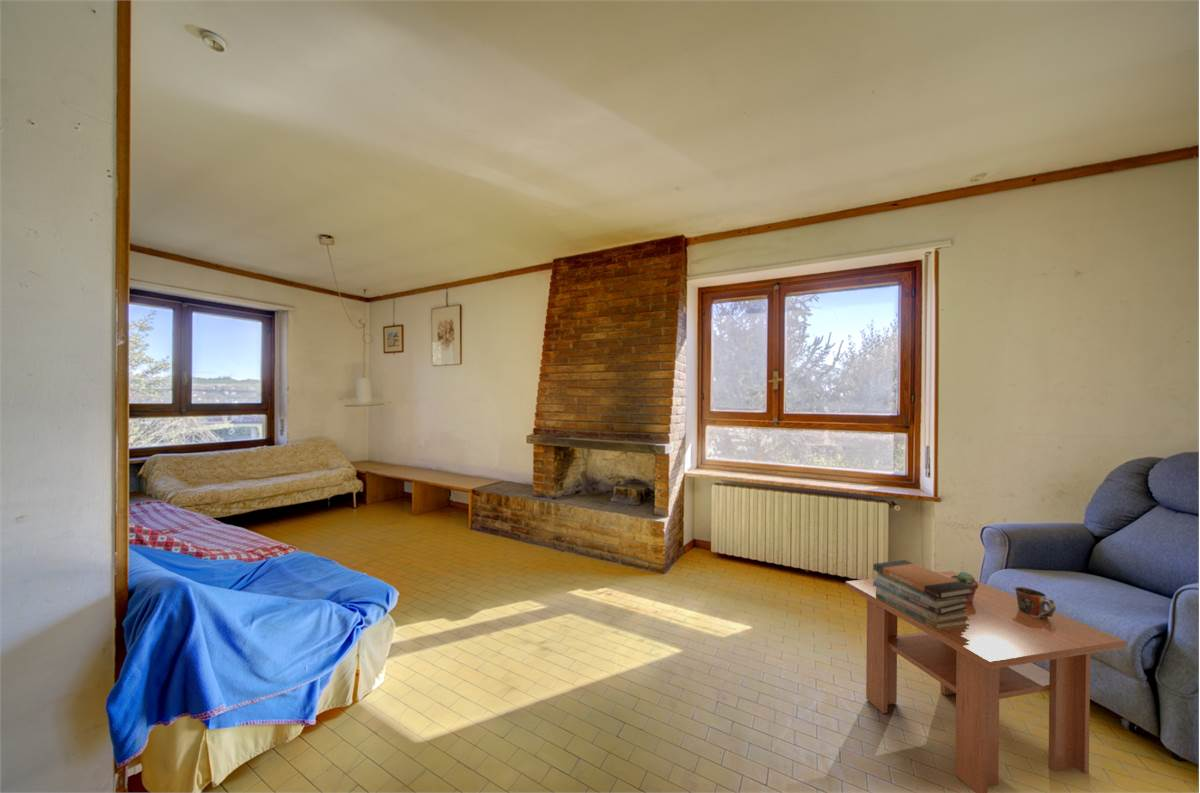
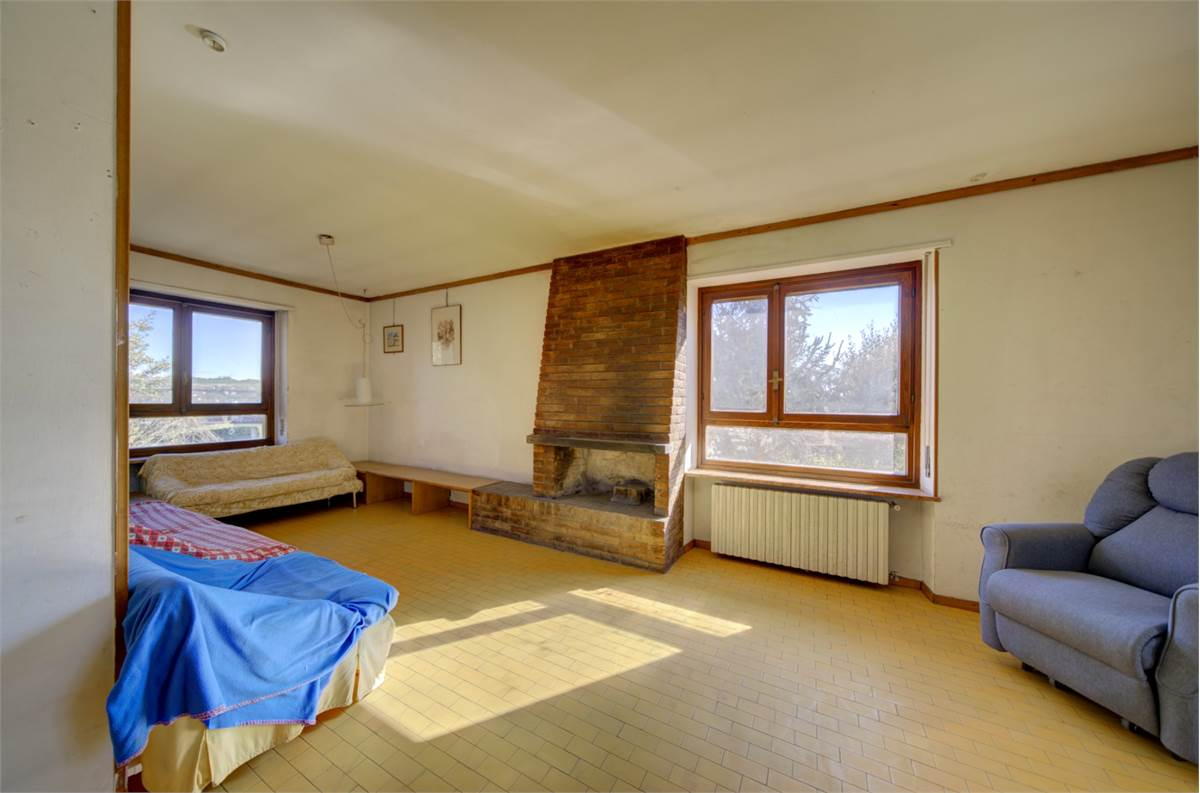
- coffee table (966, 669)
- mug (1035, 603)
- book stack (919, 591)
- potted succulent (965, 583)
